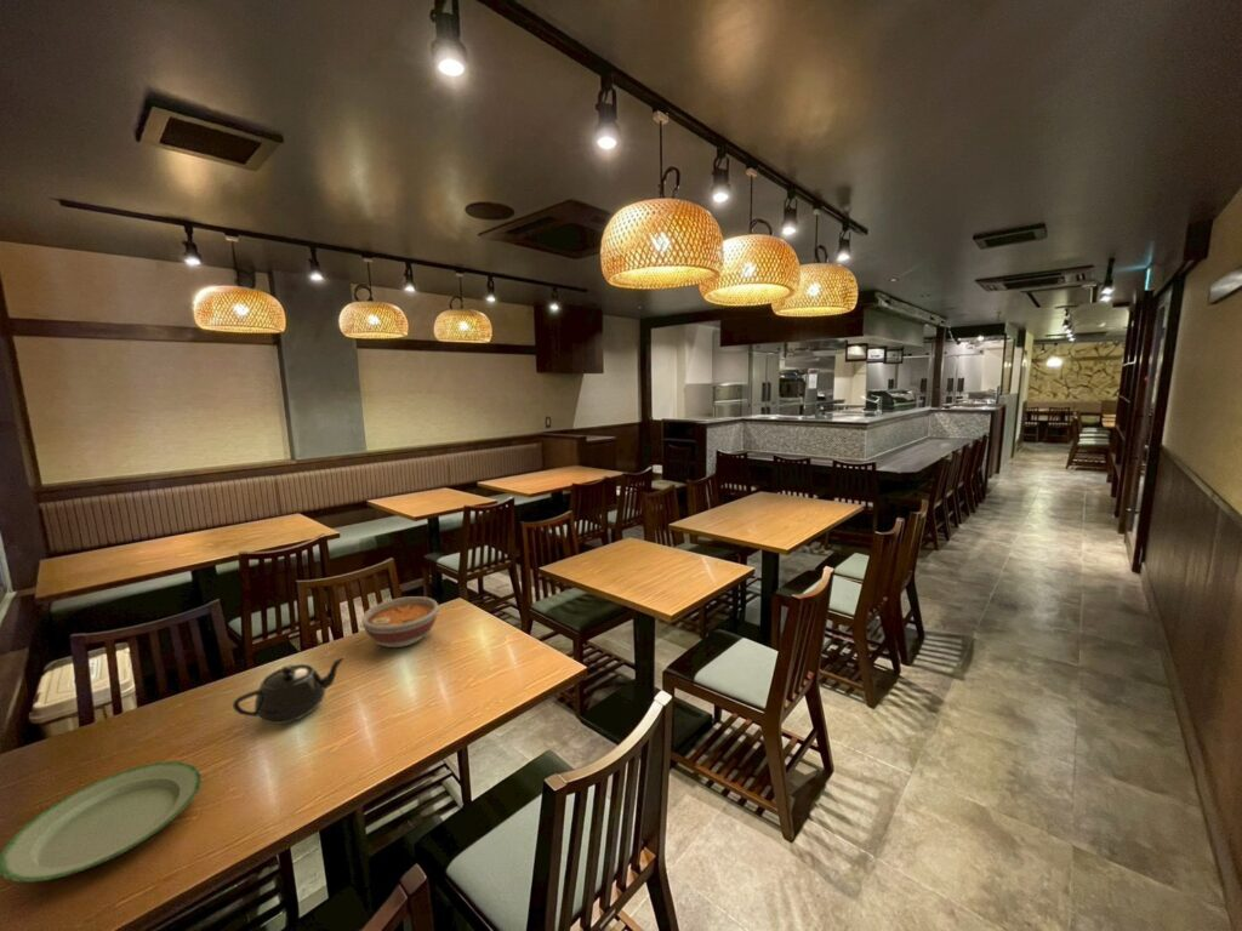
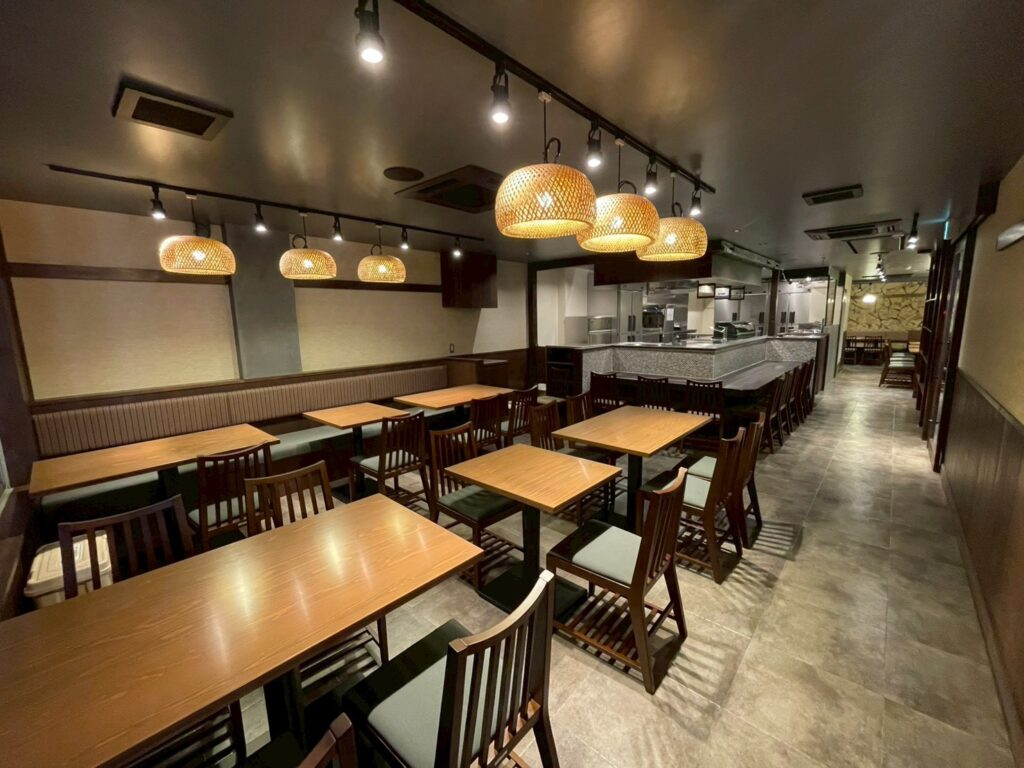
- plate (110, 819)
- teapot (294, 687)
- bowl (401, 624)
